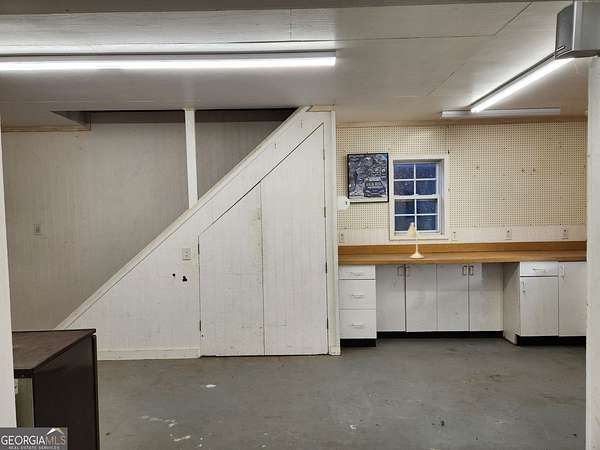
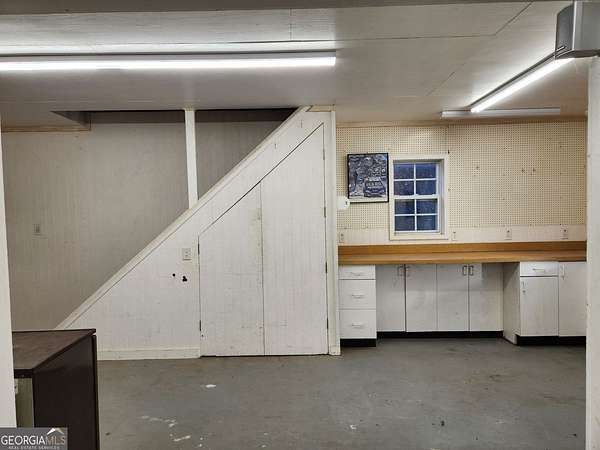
- desk lamp (416, 240)
